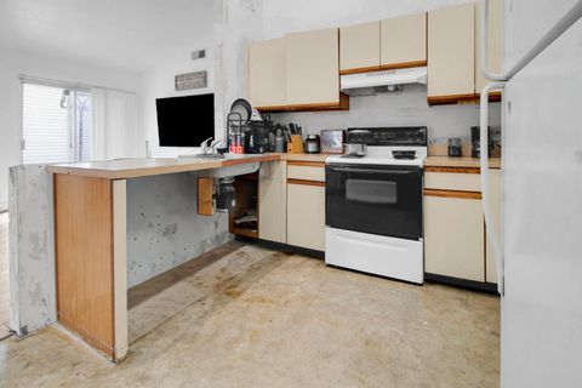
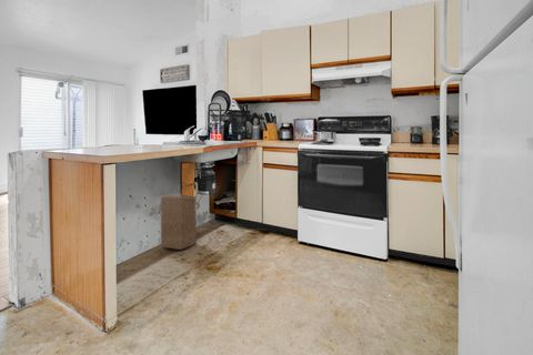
+ wooden block (179, 221)
